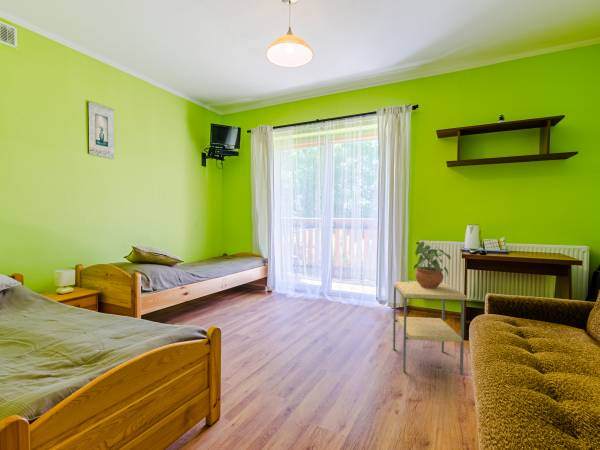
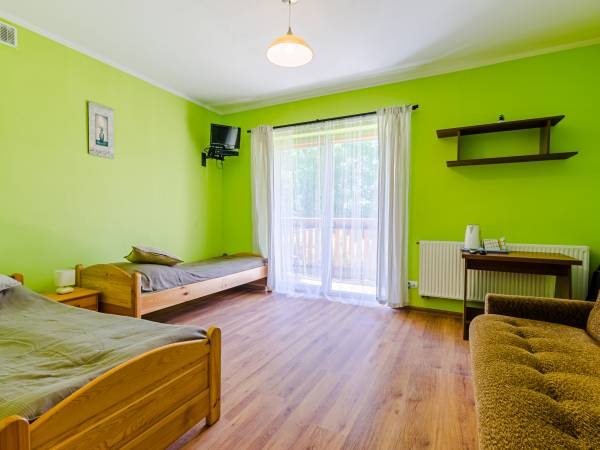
- potted plant (428, 264)
- side table (426, 325)
